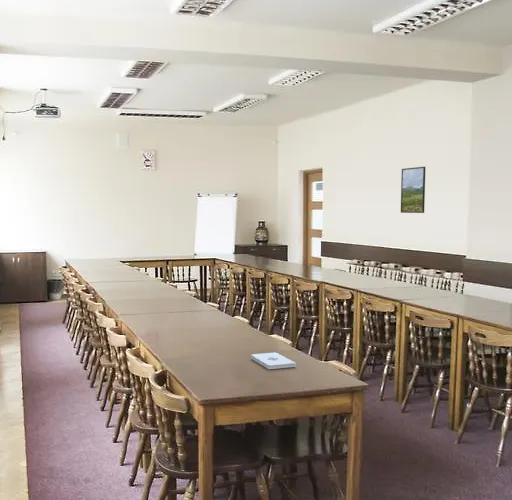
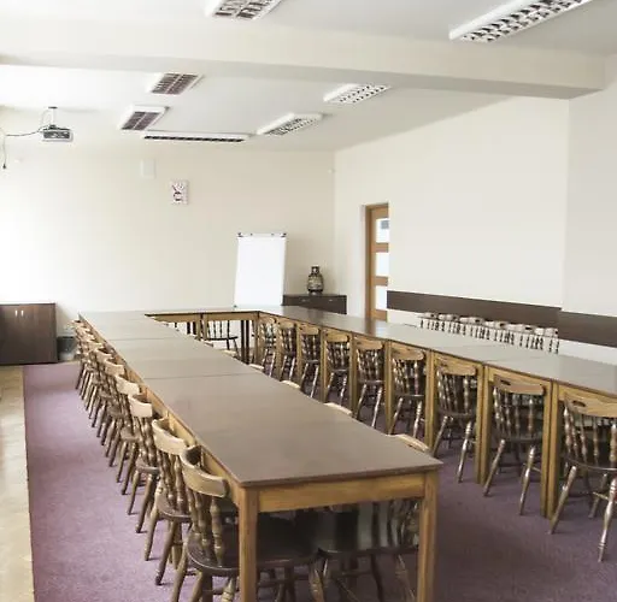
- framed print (412, 190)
- notepad (272, 360)
